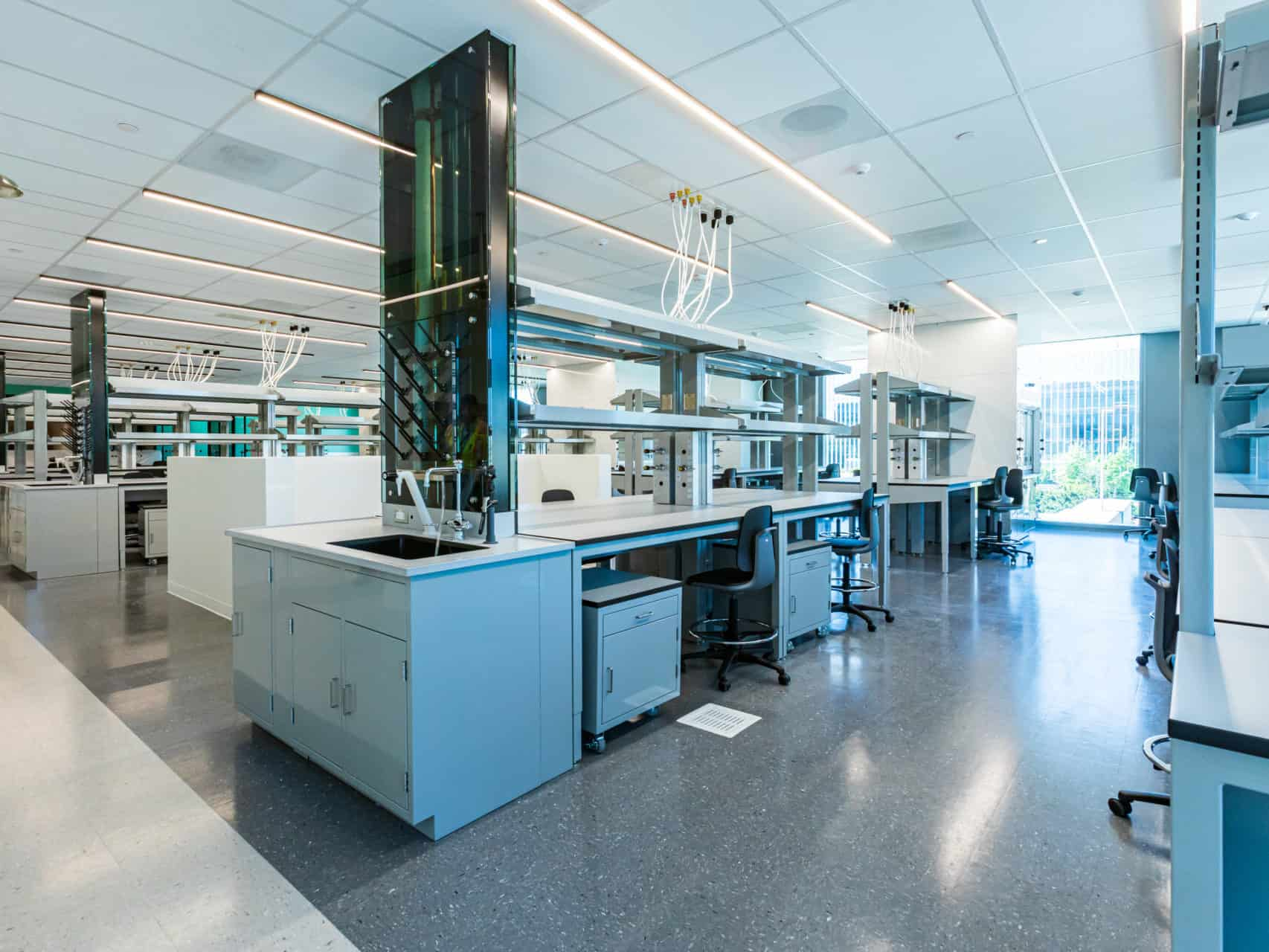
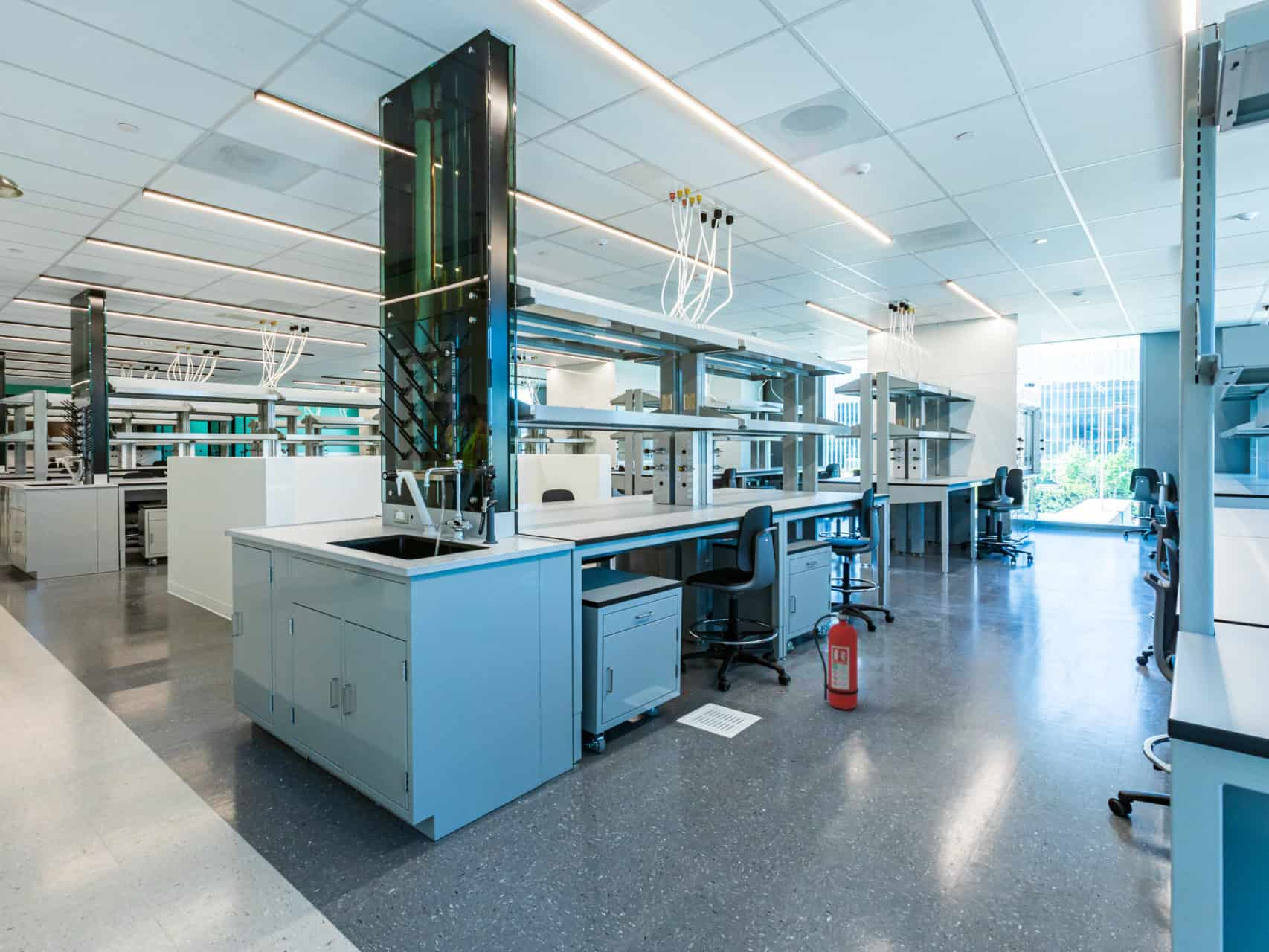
+ fire extinguisher (839, 654)
